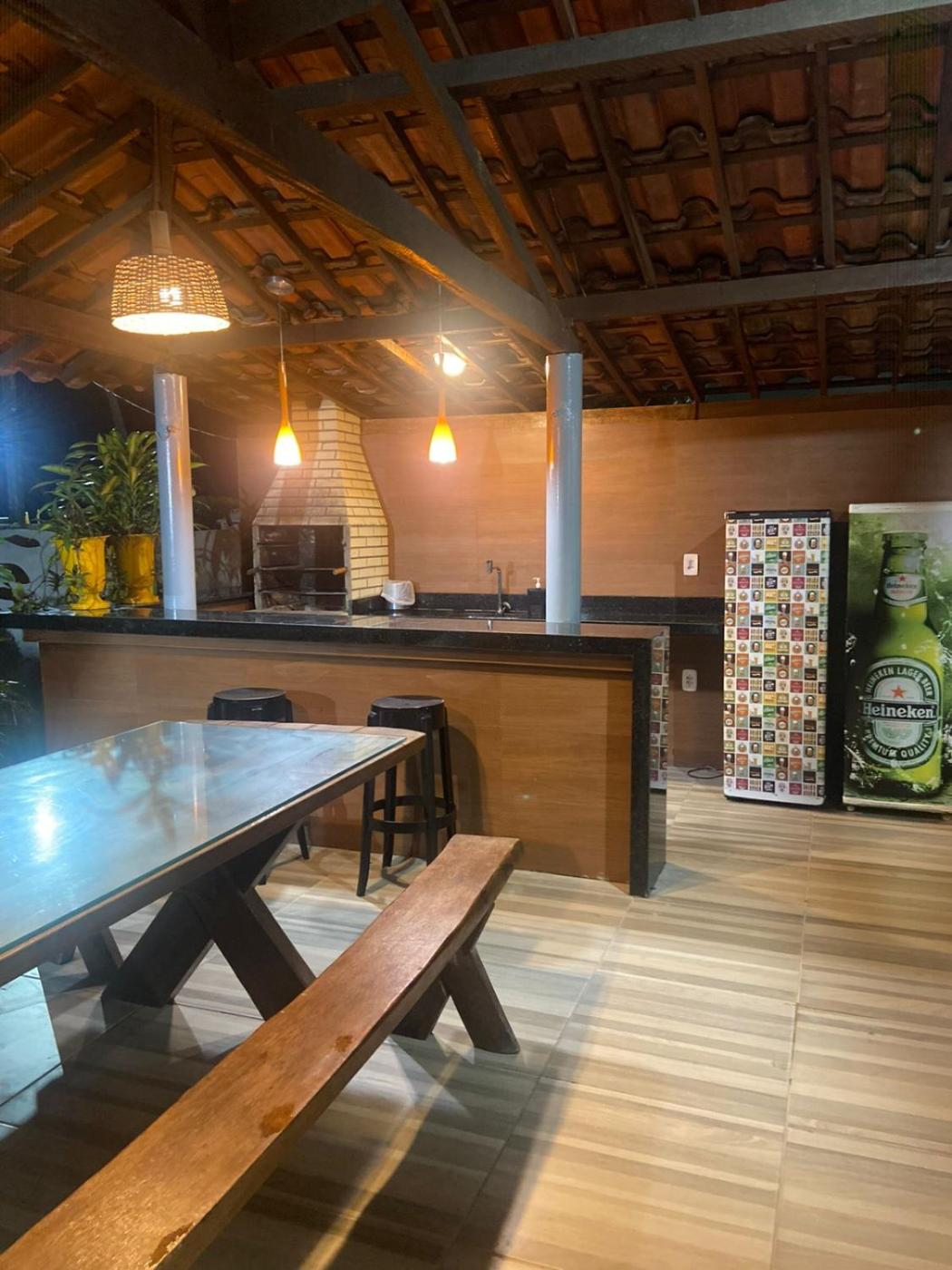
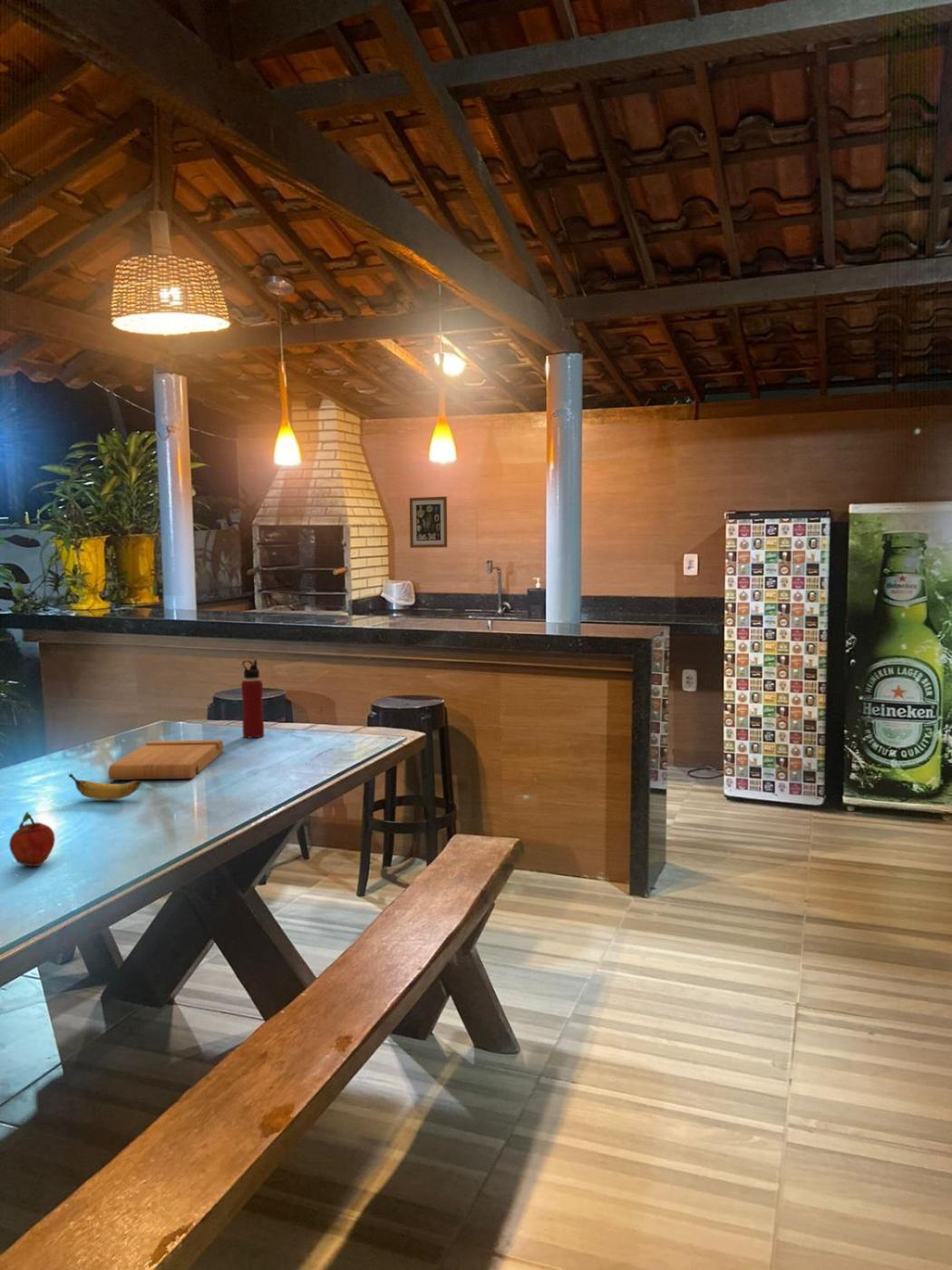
+ water bottle (252, 698)
+ cutting board (170, 758)
+ banana (104, 786)
+ wall art (428, 522)
+ fruit (32, 838)
